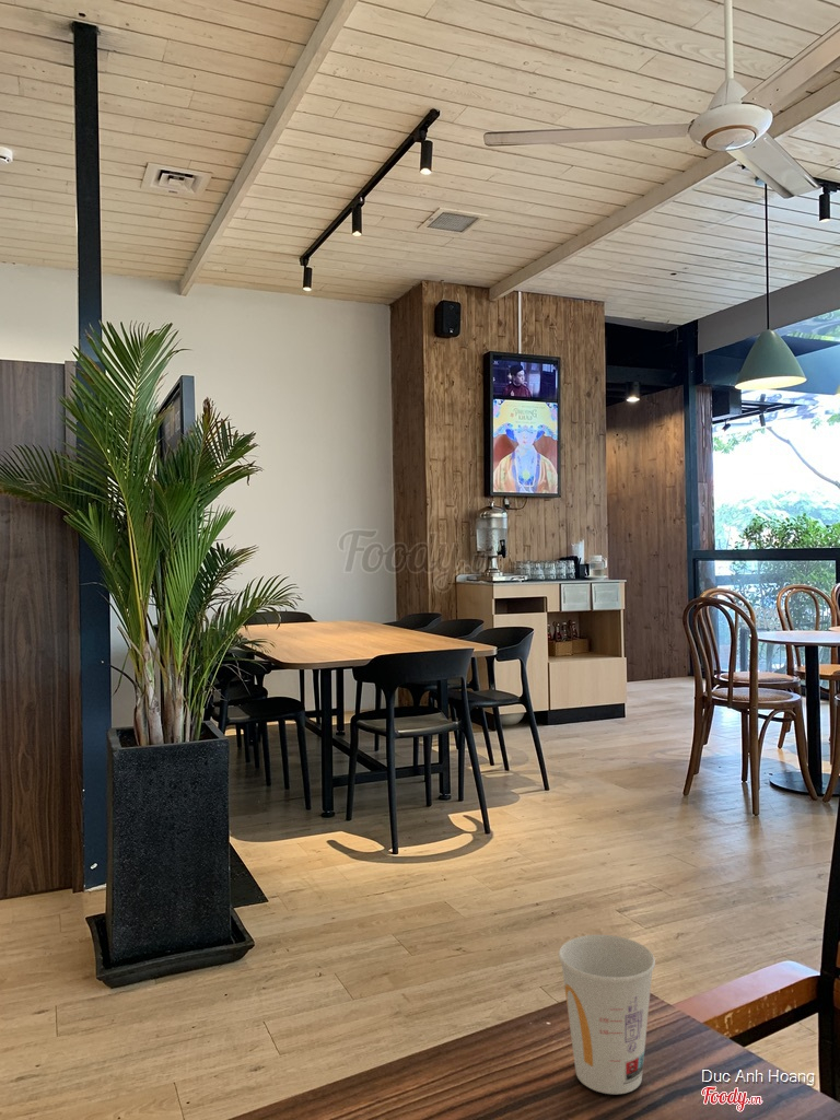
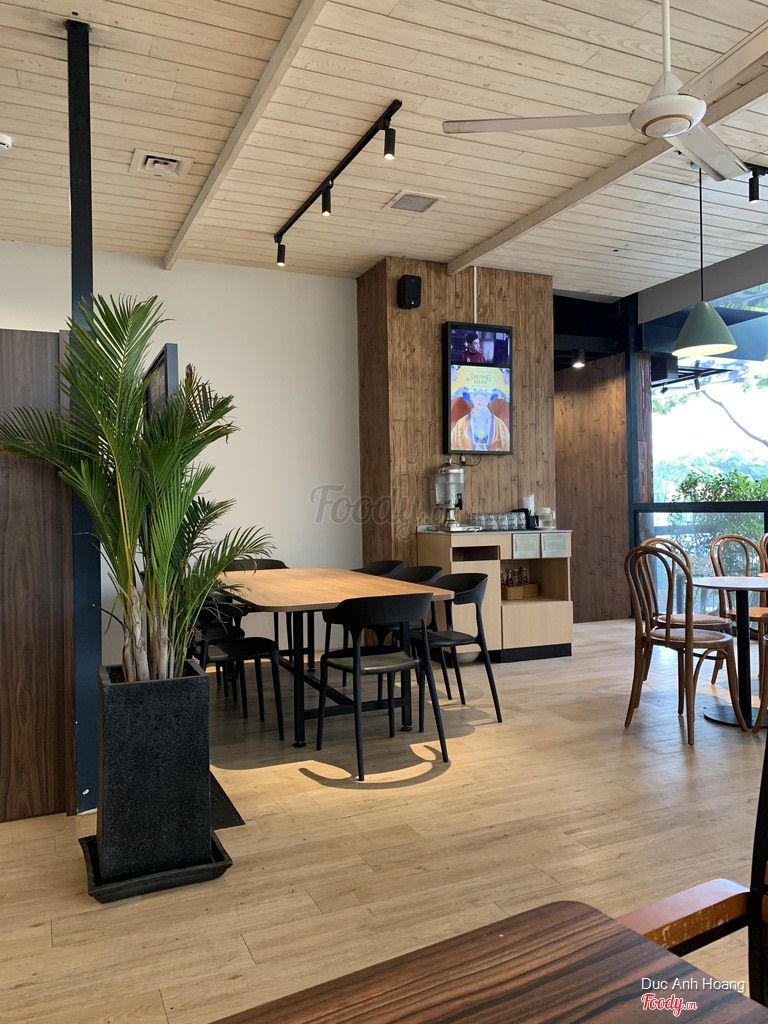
- cup (607, 1014)
